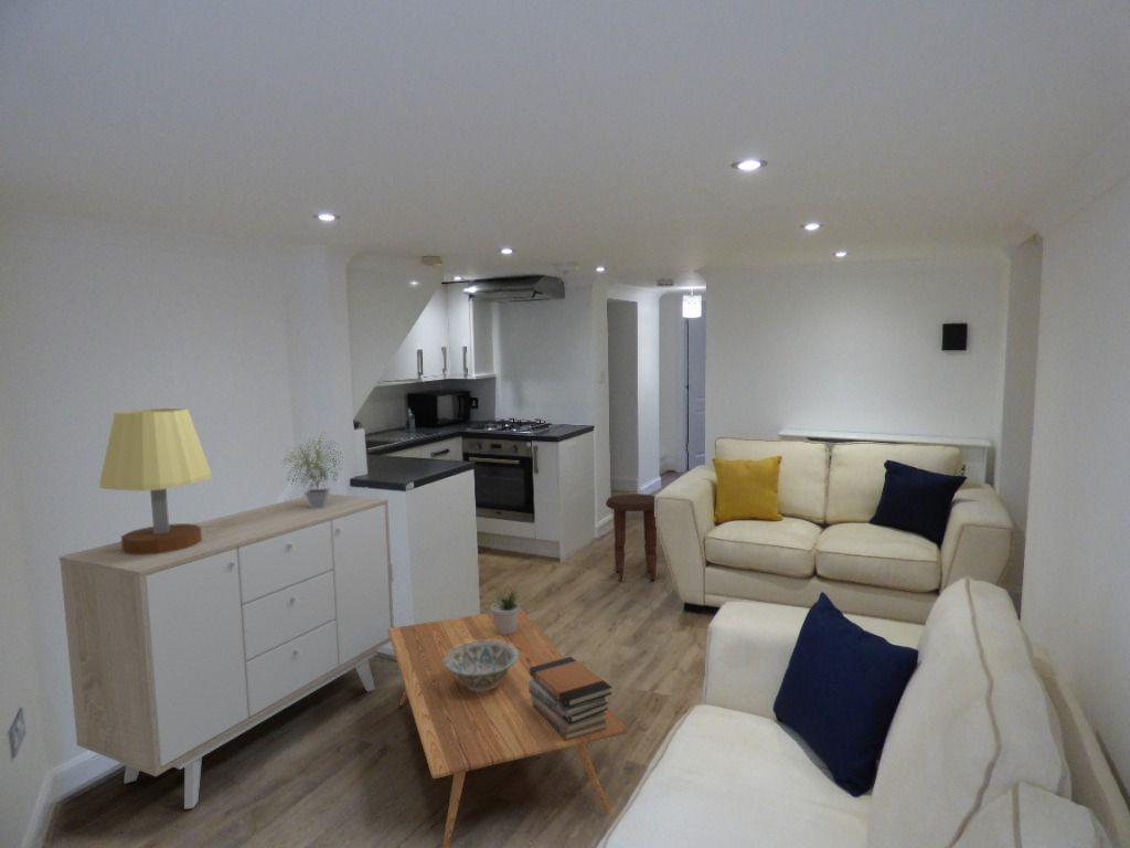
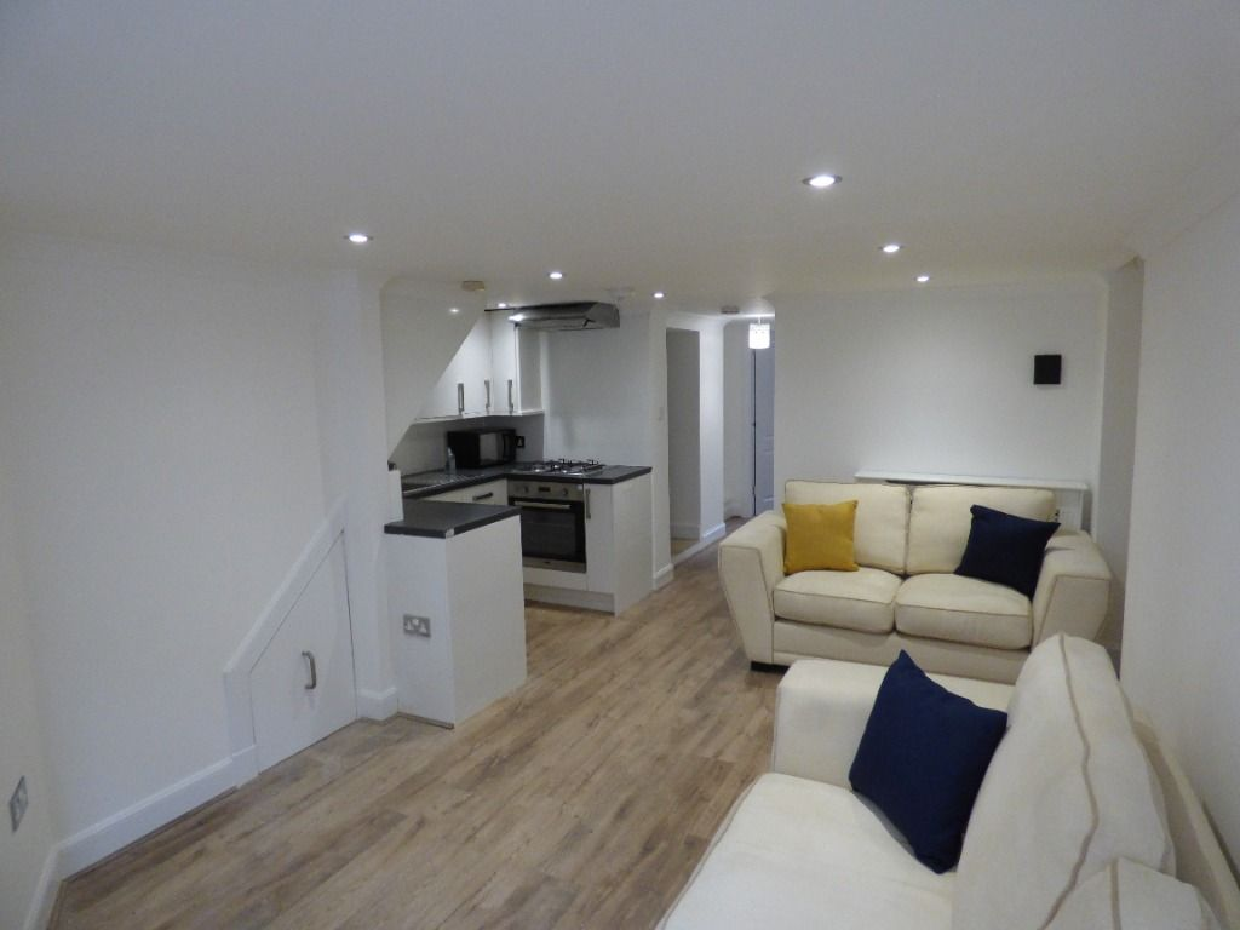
- coffee table (489, 711)
- potted plant (311, 468)
- side table (625, 537)
- decorative bowl (481, 669)
- sideboard (257, 628)
- table lamp (157, 477)
- potted plant (505, 610)
- book stack (568, 696)
